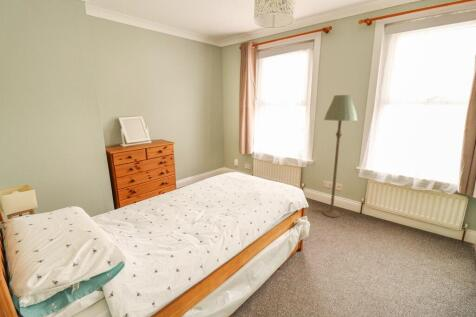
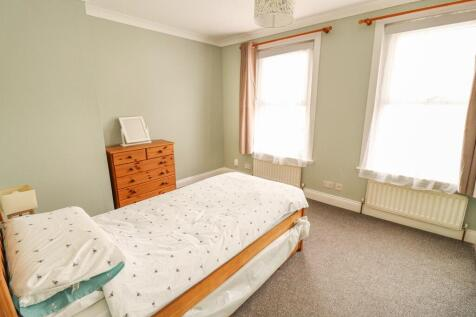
- floor lamp (336, 157)
